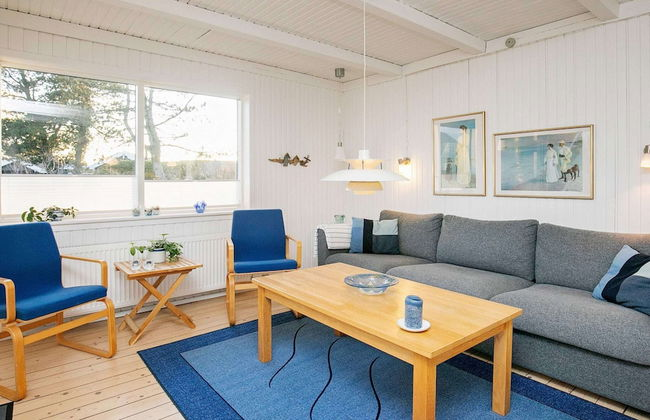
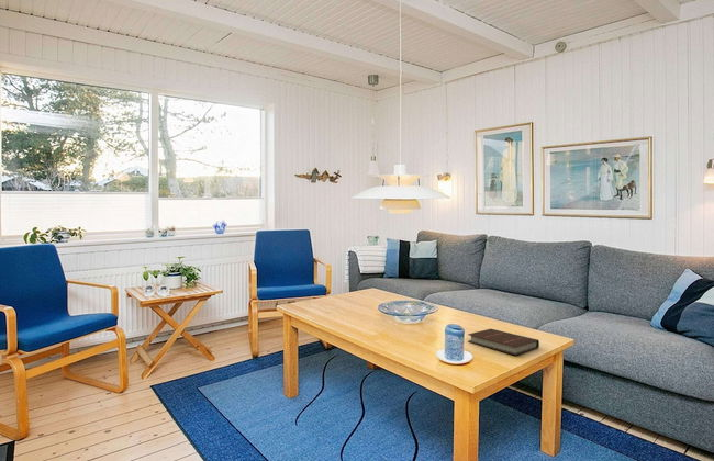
+ book (502, 340)
